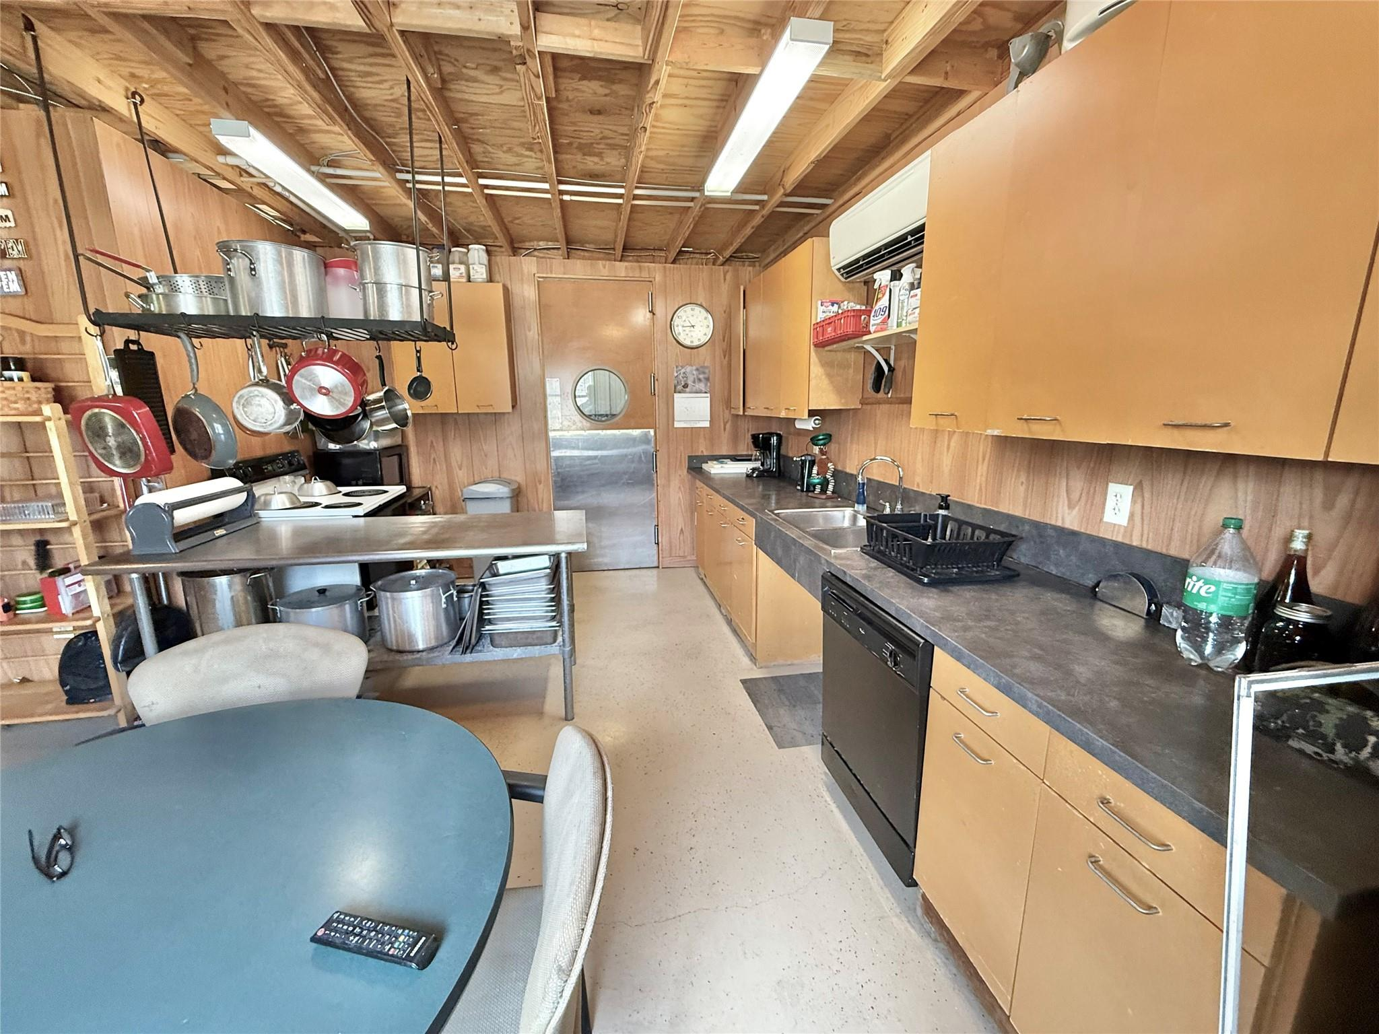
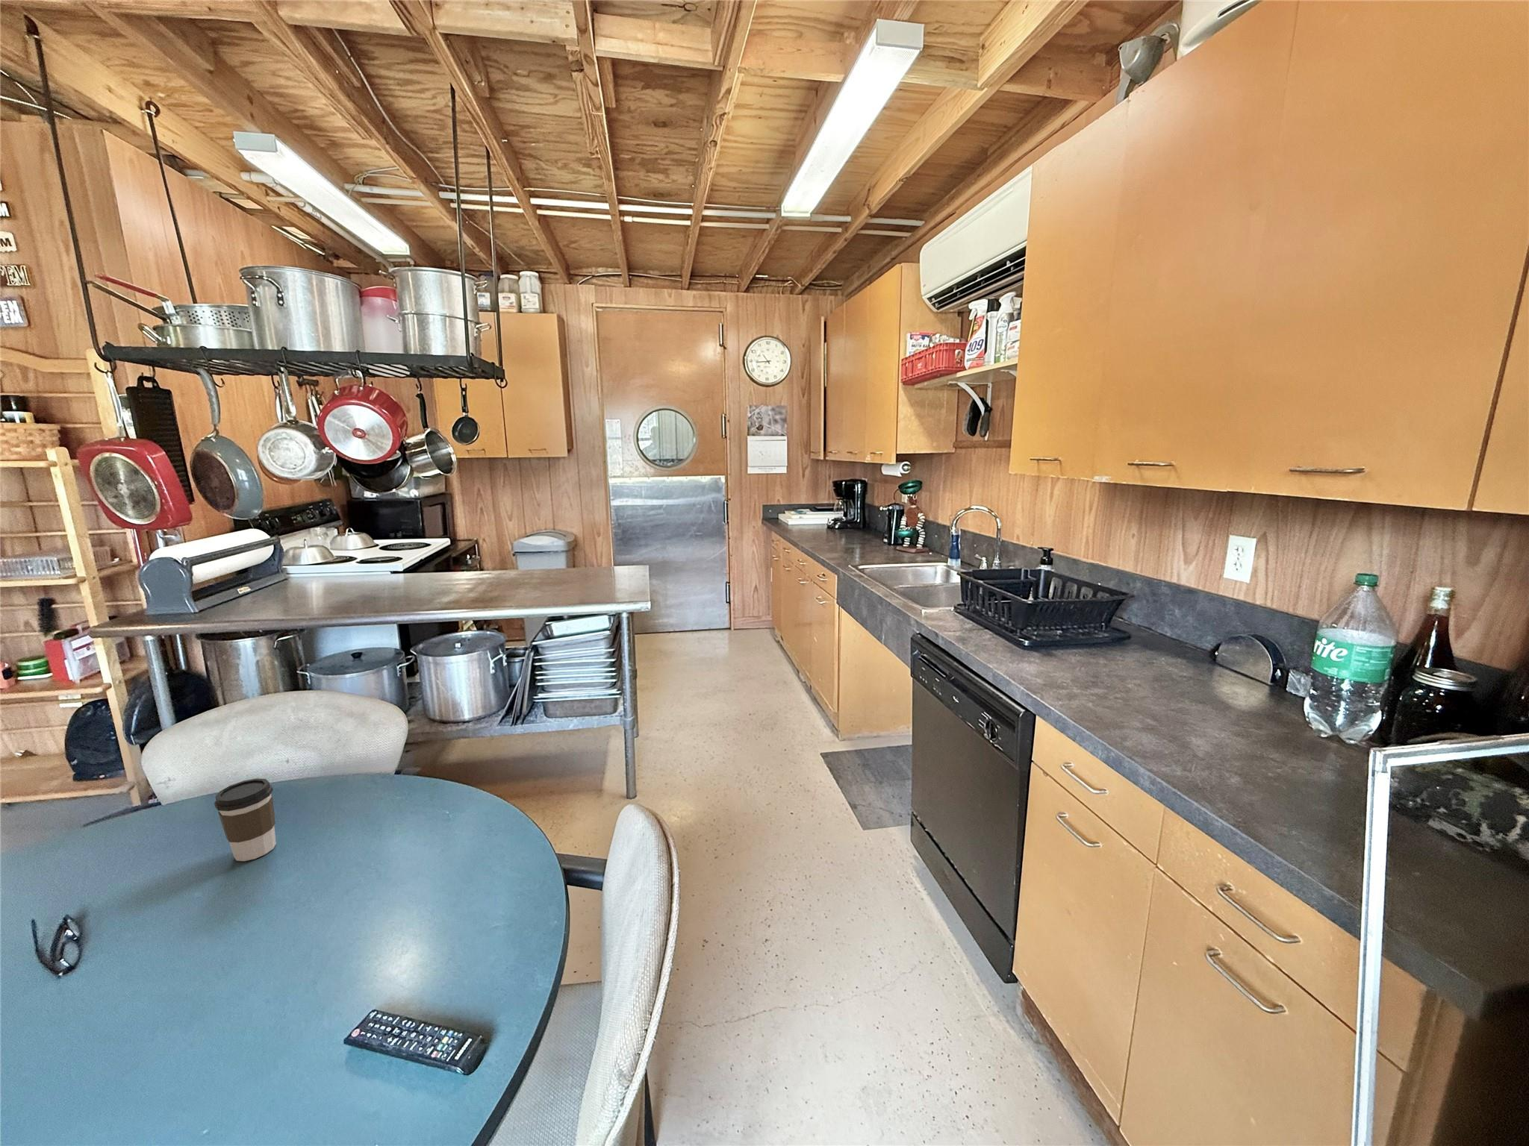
+ coffee cup (248, 820)
